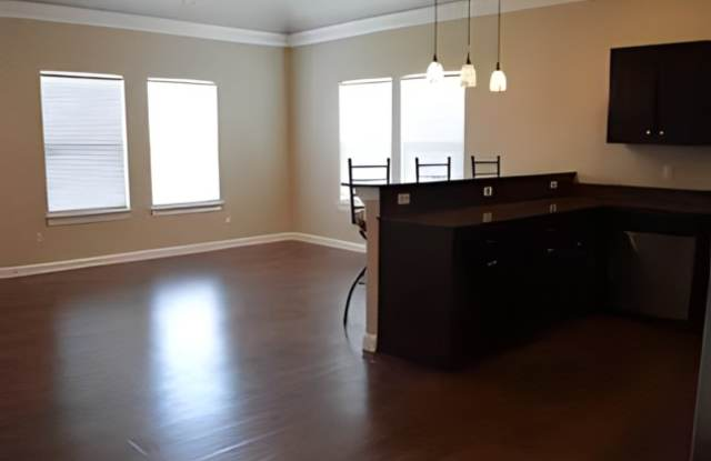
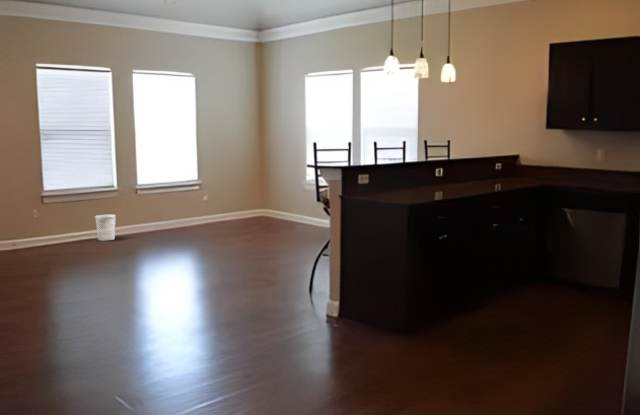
+ wastebasket (105, 227)
